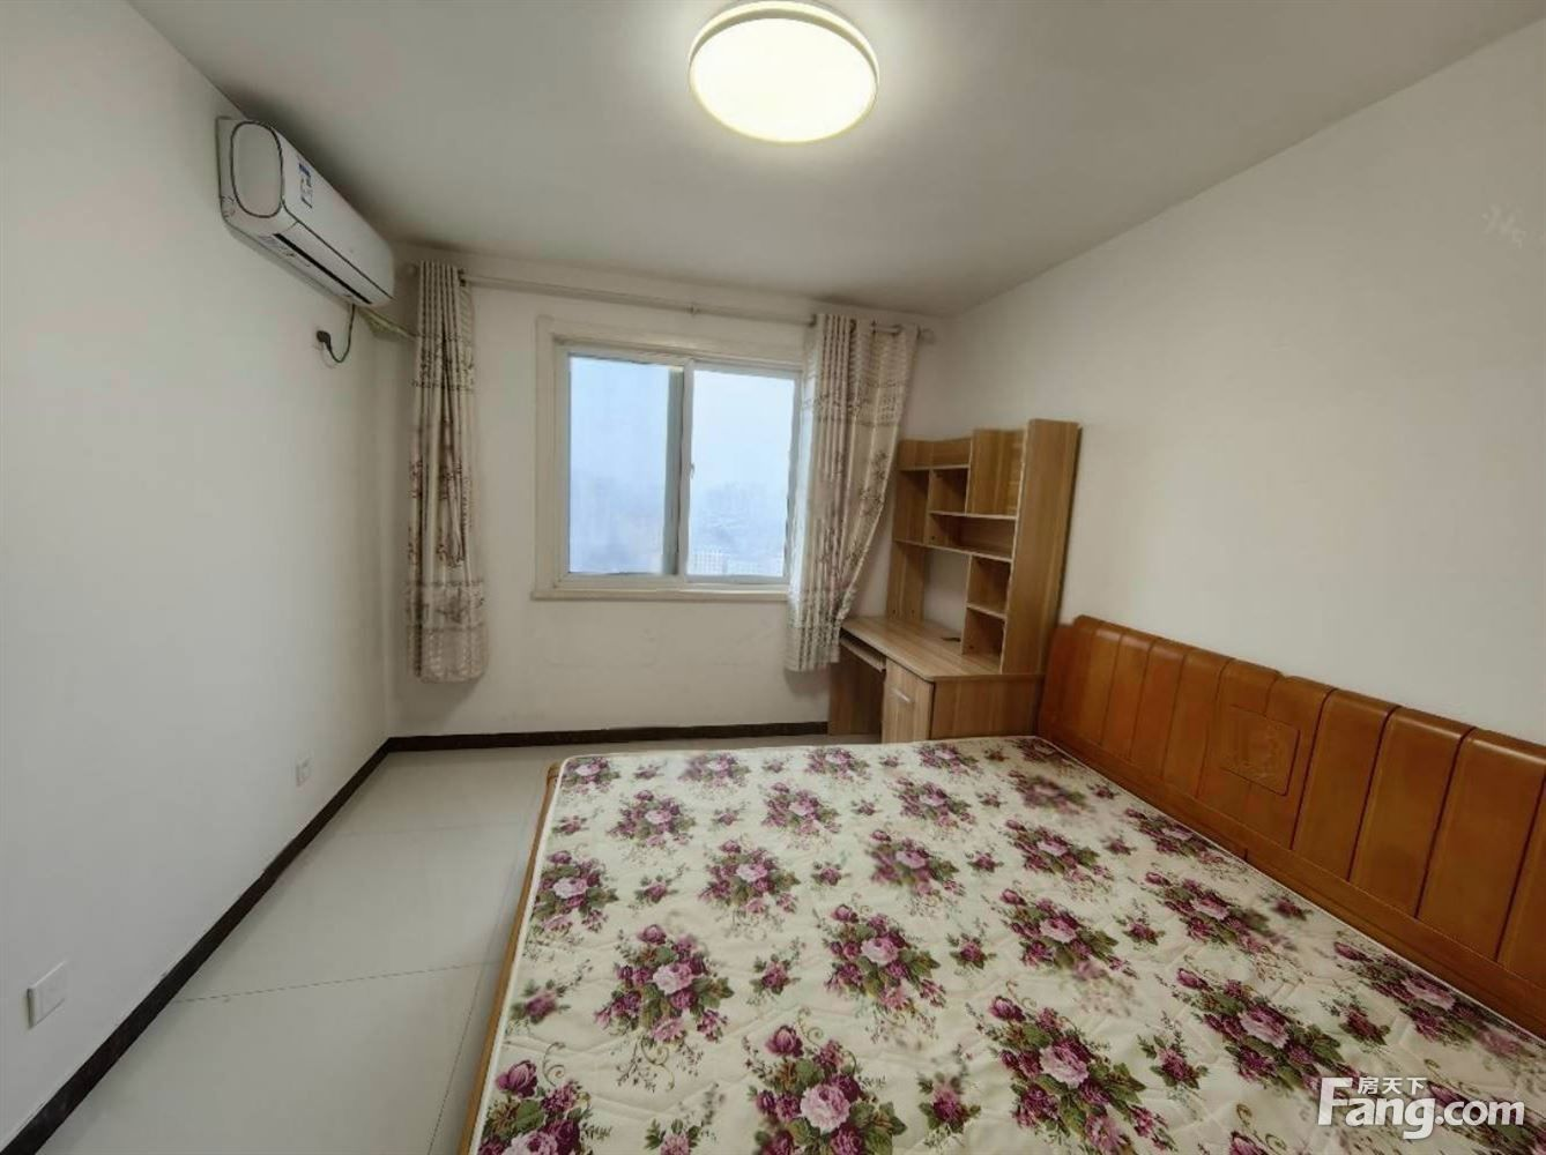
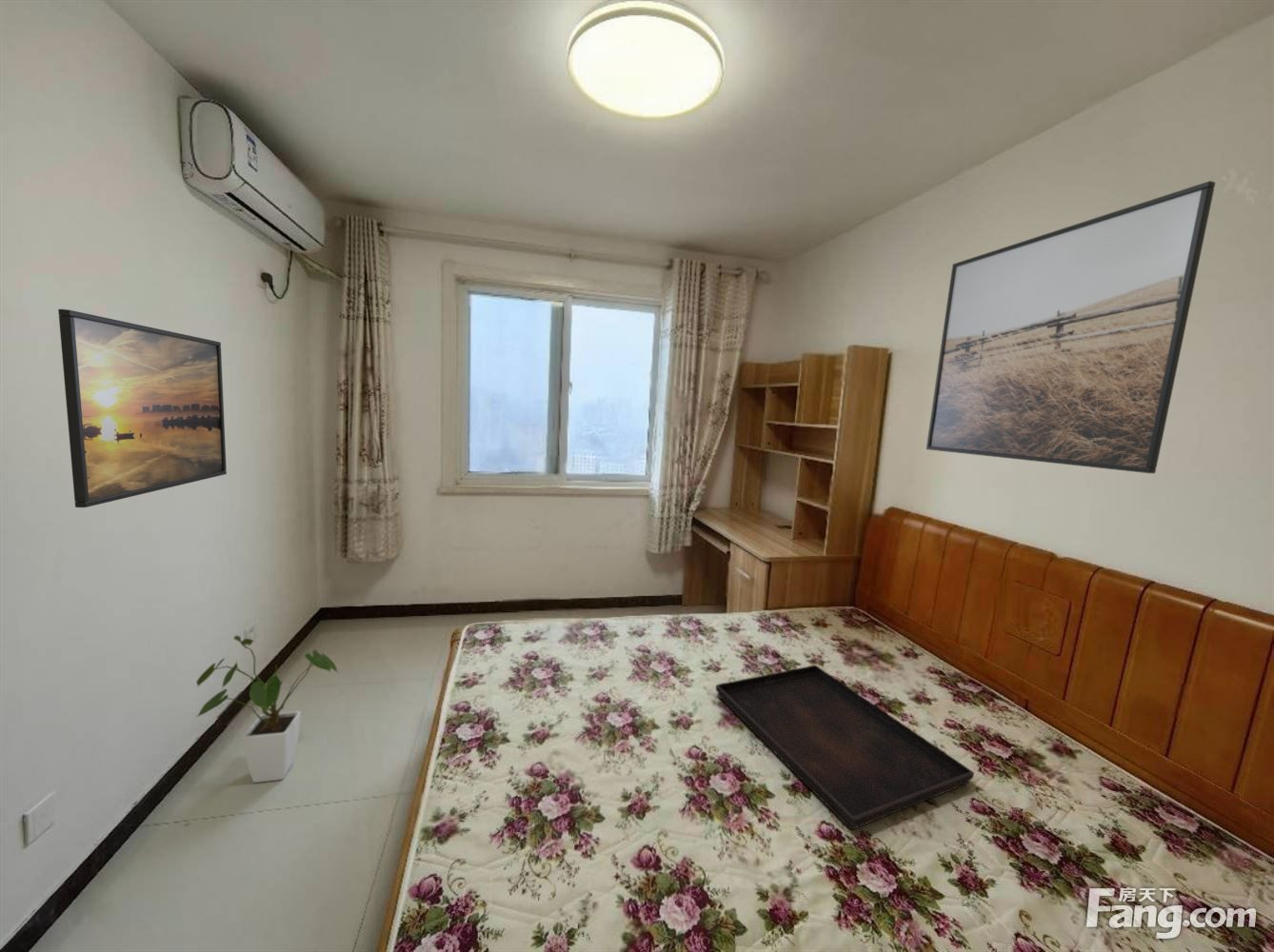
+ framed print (161, 409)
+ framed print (1034, 348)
+ house plant (275, 704)
+ serving tray (828, 728)
